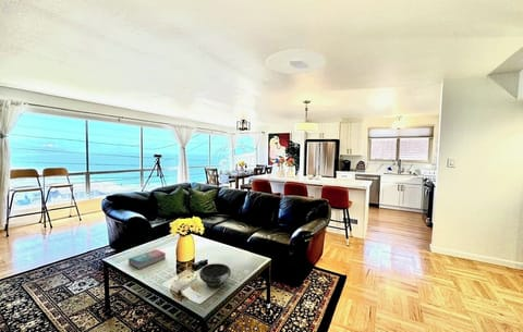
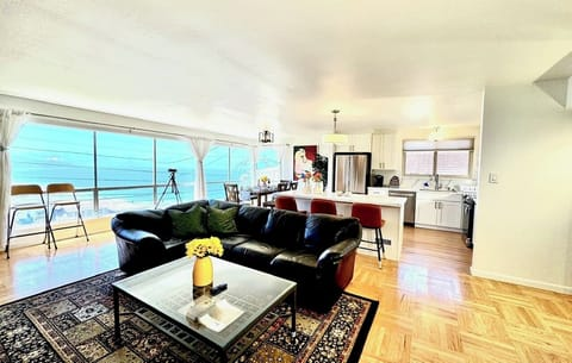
- ceiling light (295, 60)
- book (147, 258)
- bowl (215, 276)
